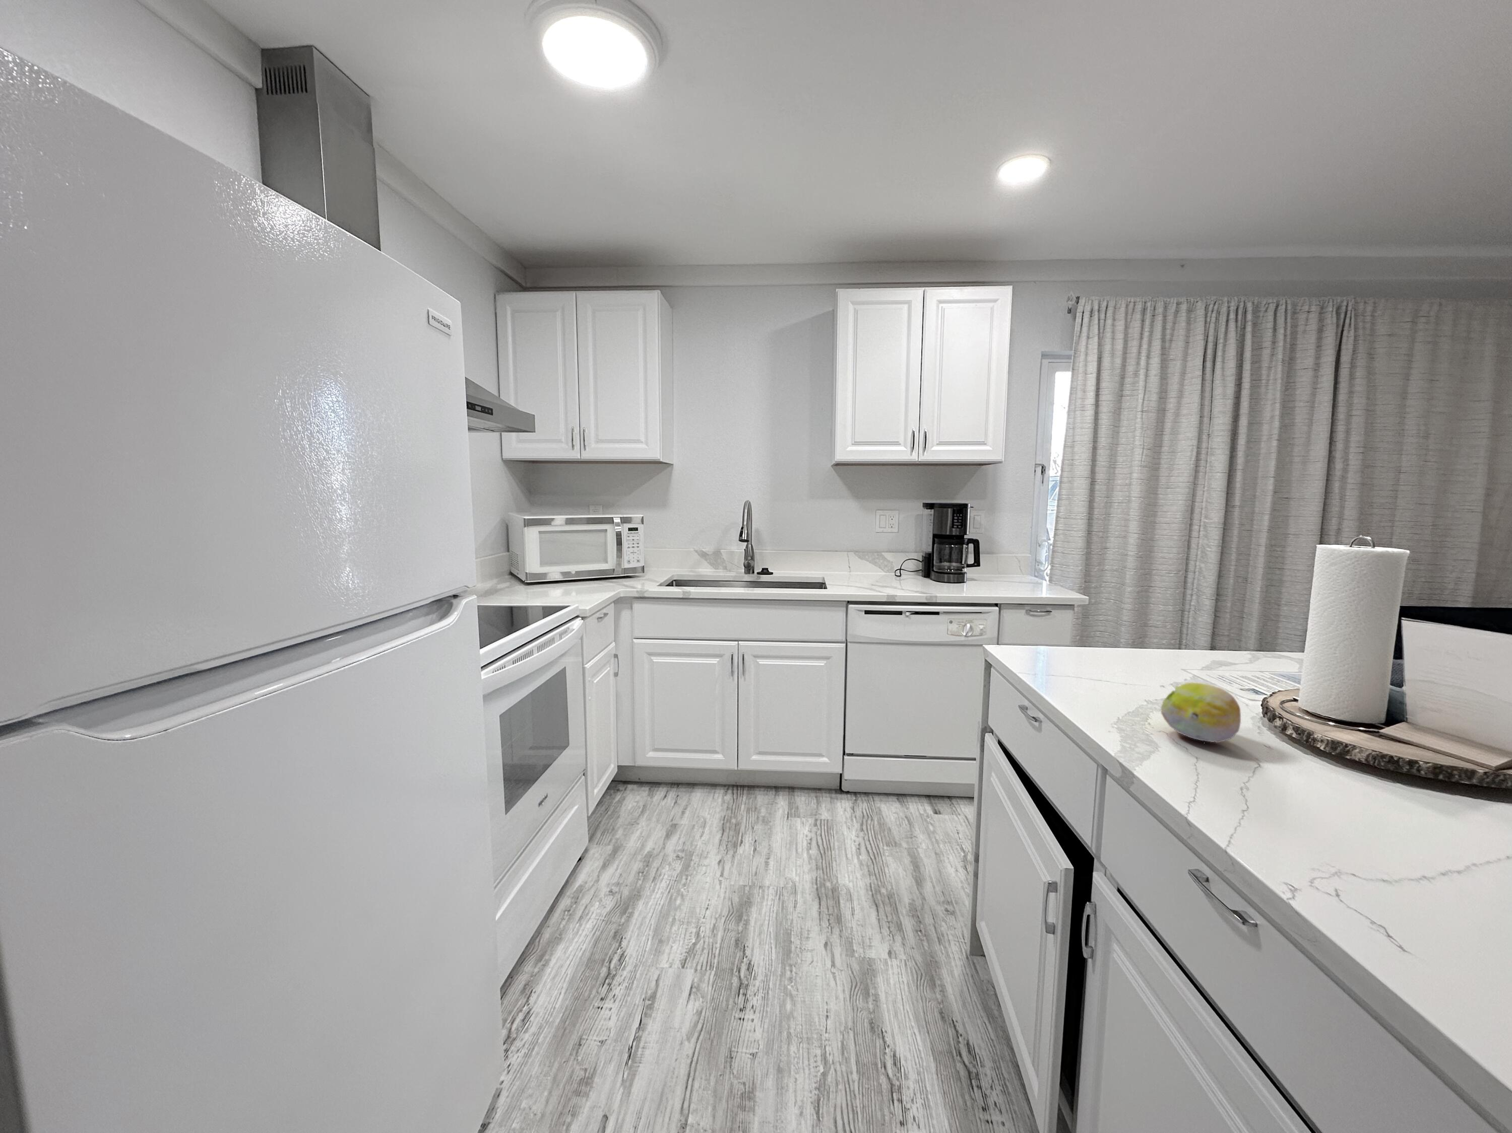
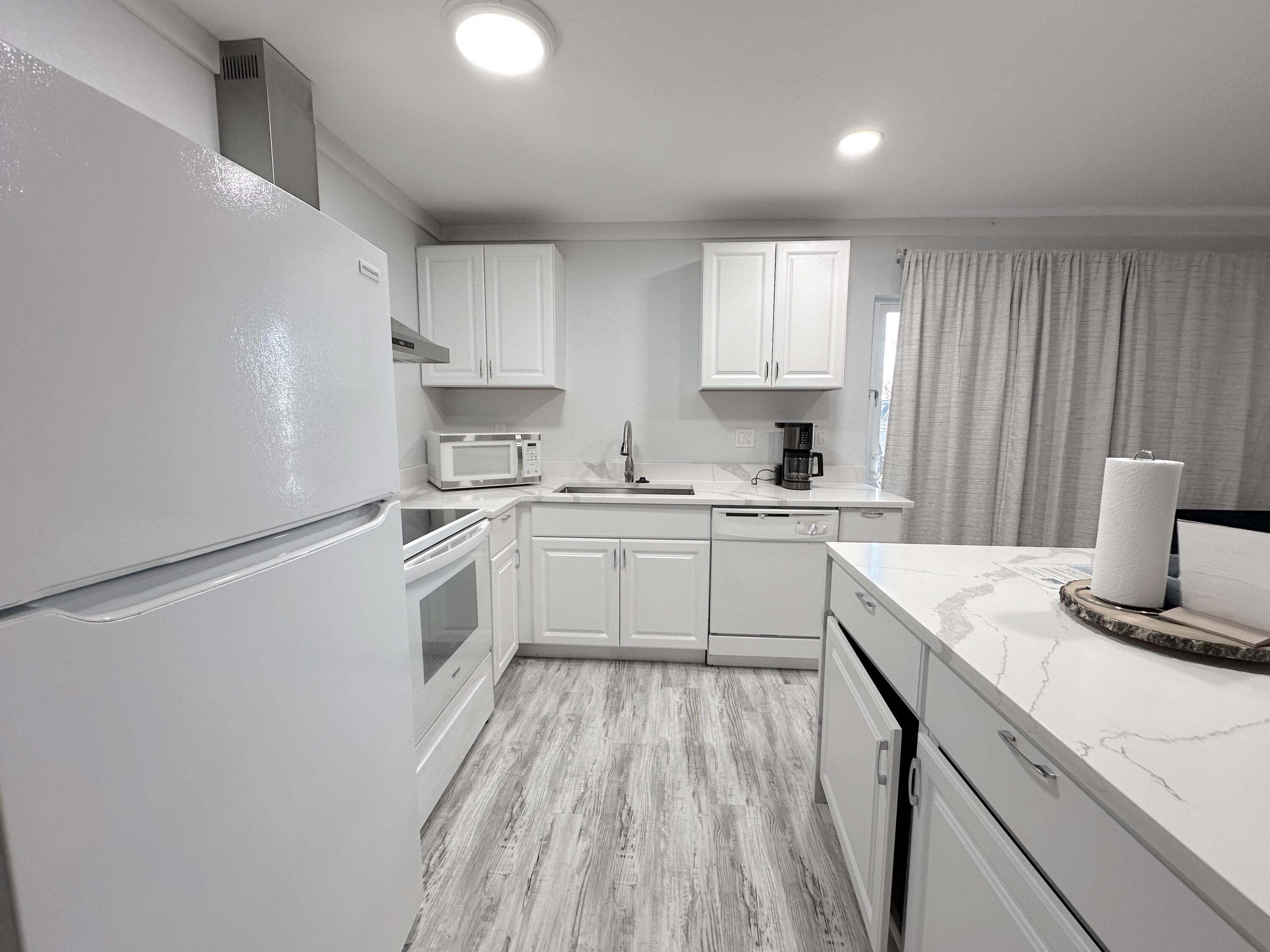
- fruit (1198, 711)
